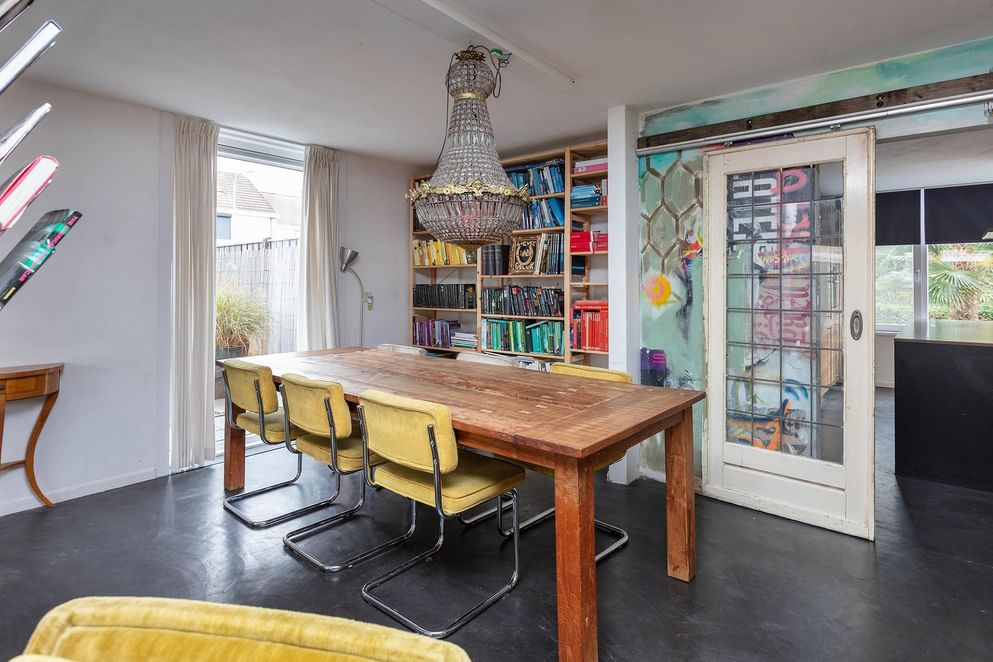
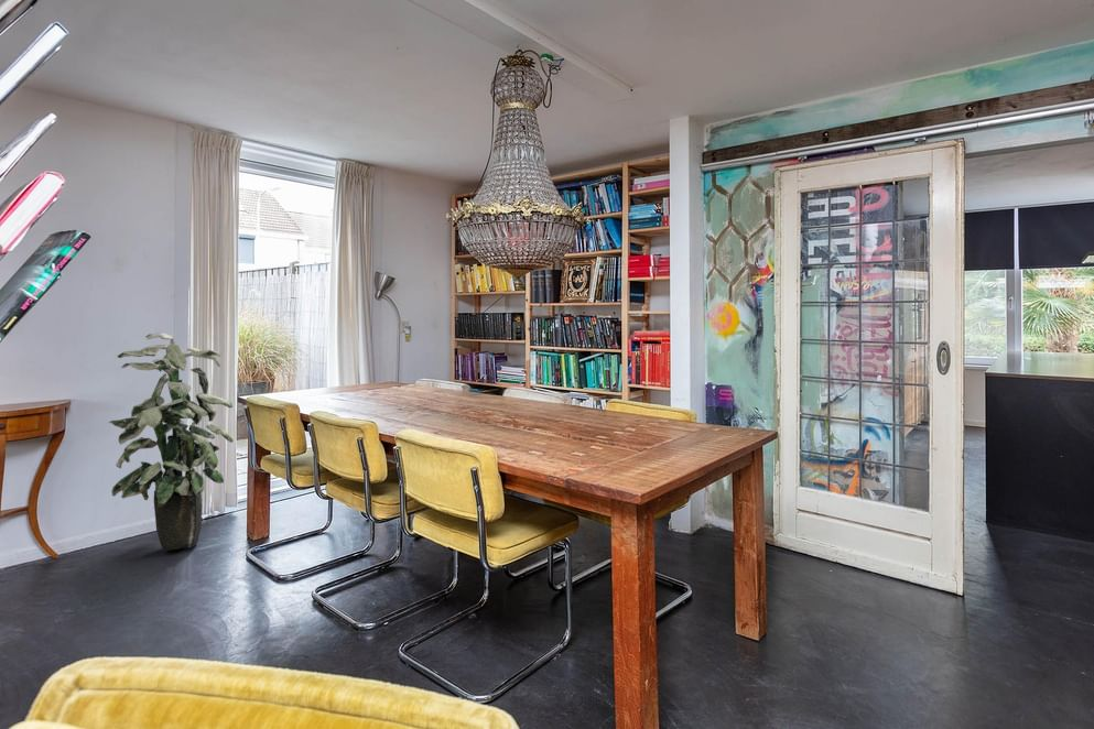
+ indoor plant (170, 440)
